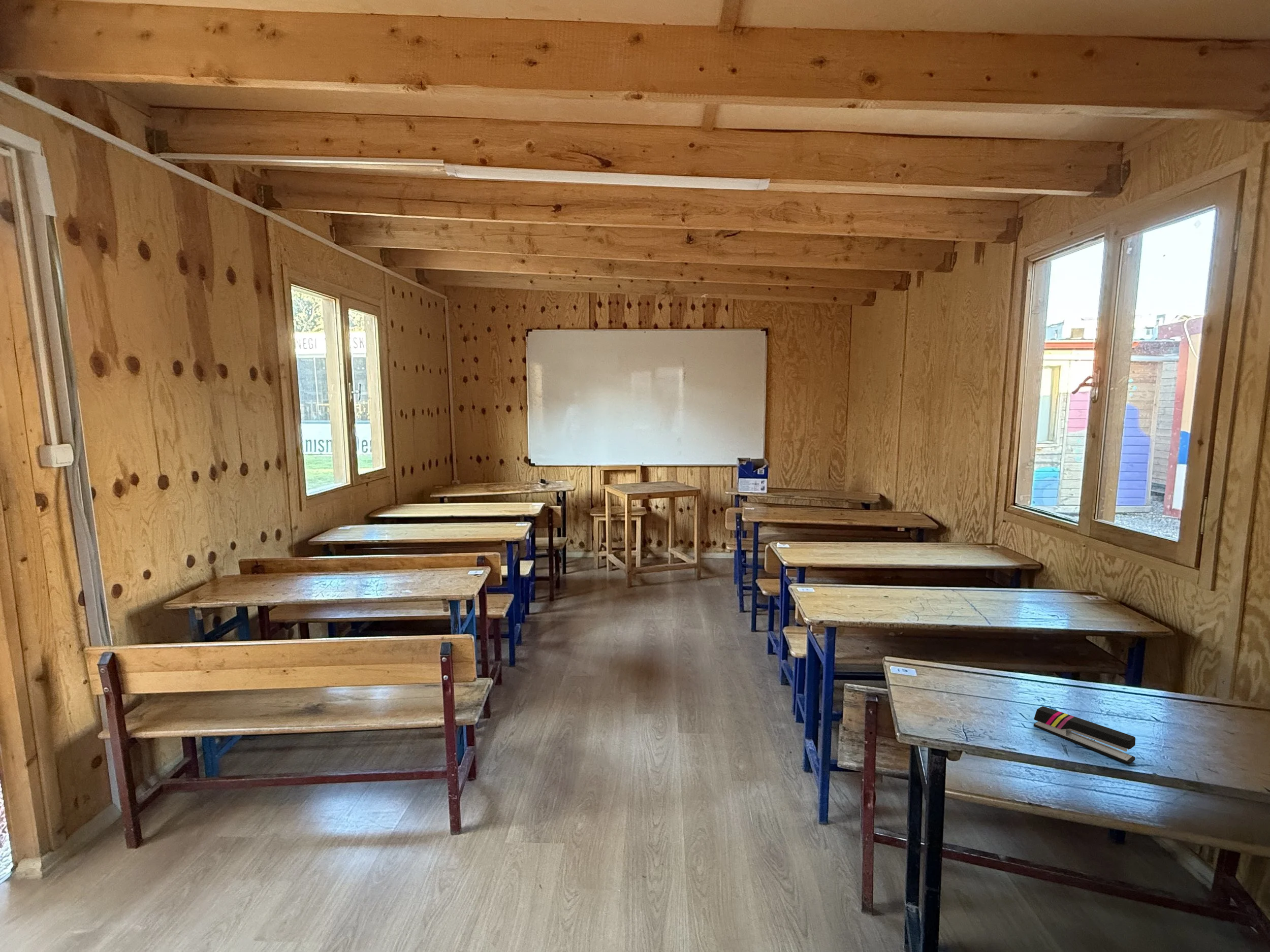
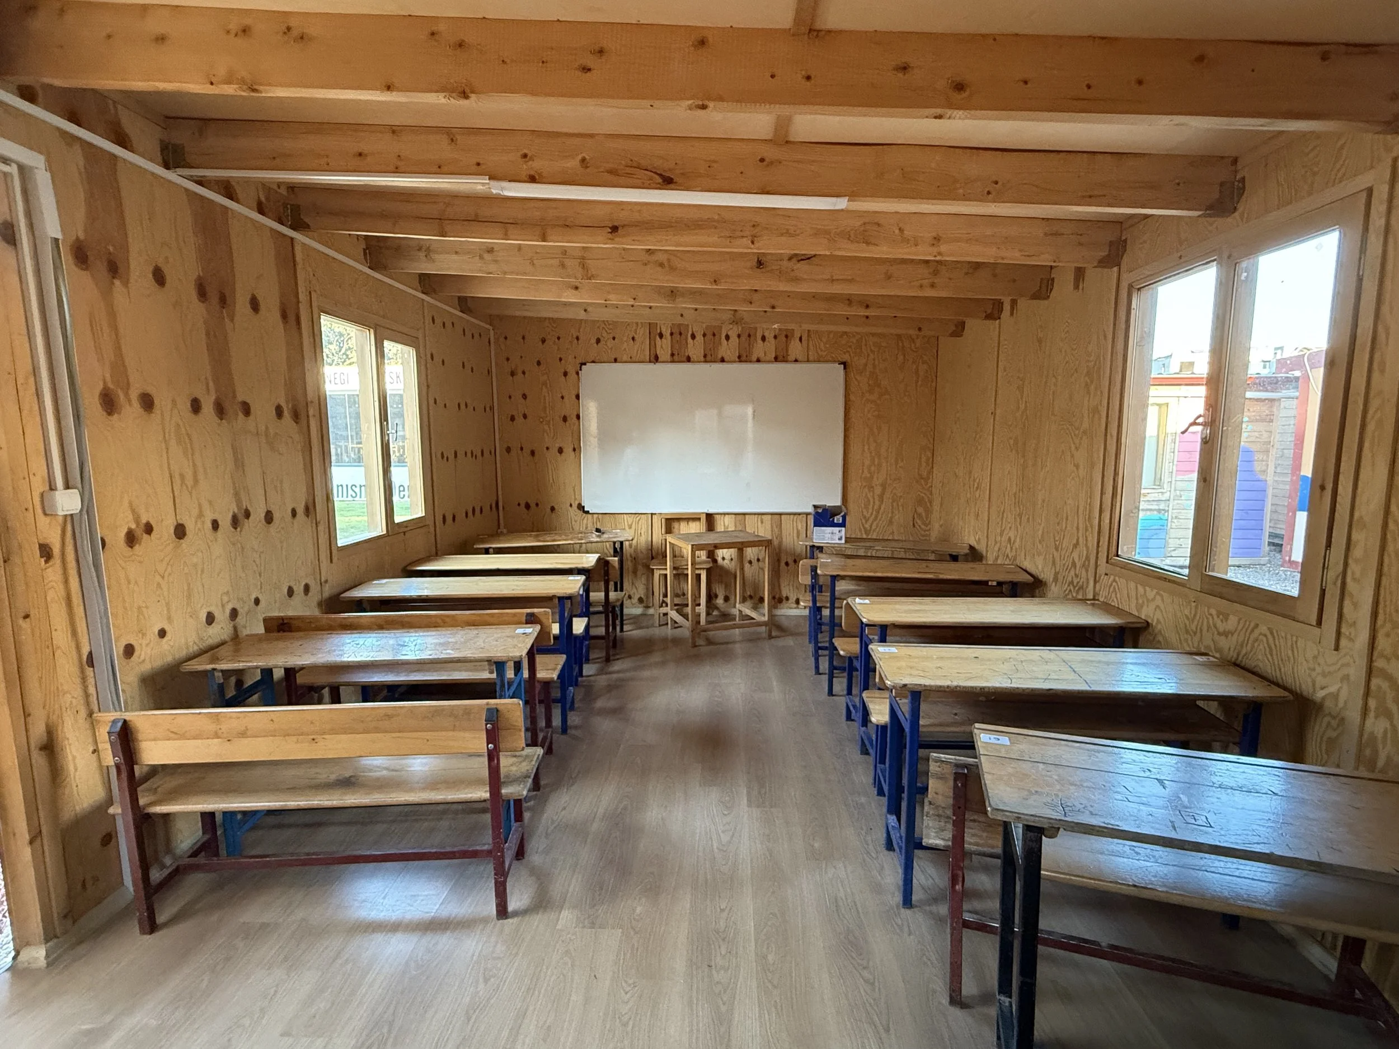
- stapler (1082, 731)
